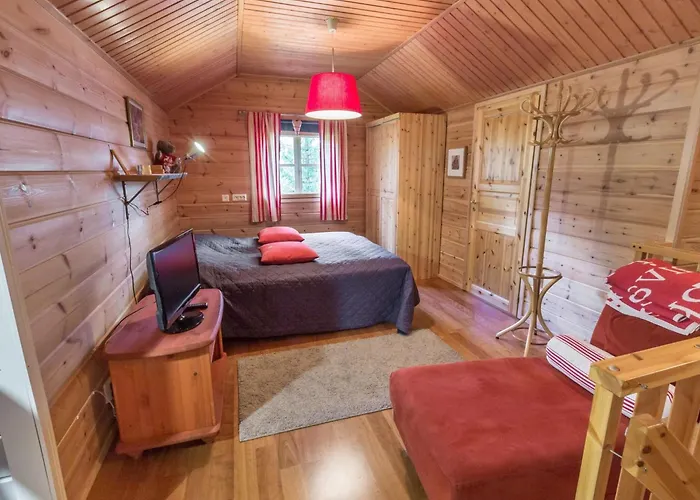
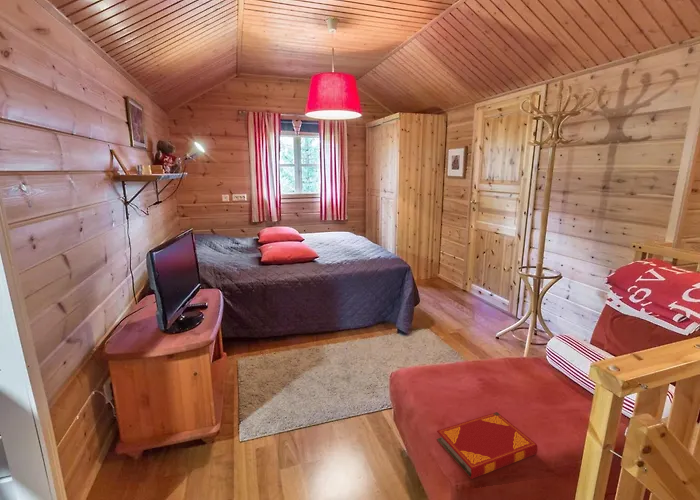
+ hardback book (485, 442)
